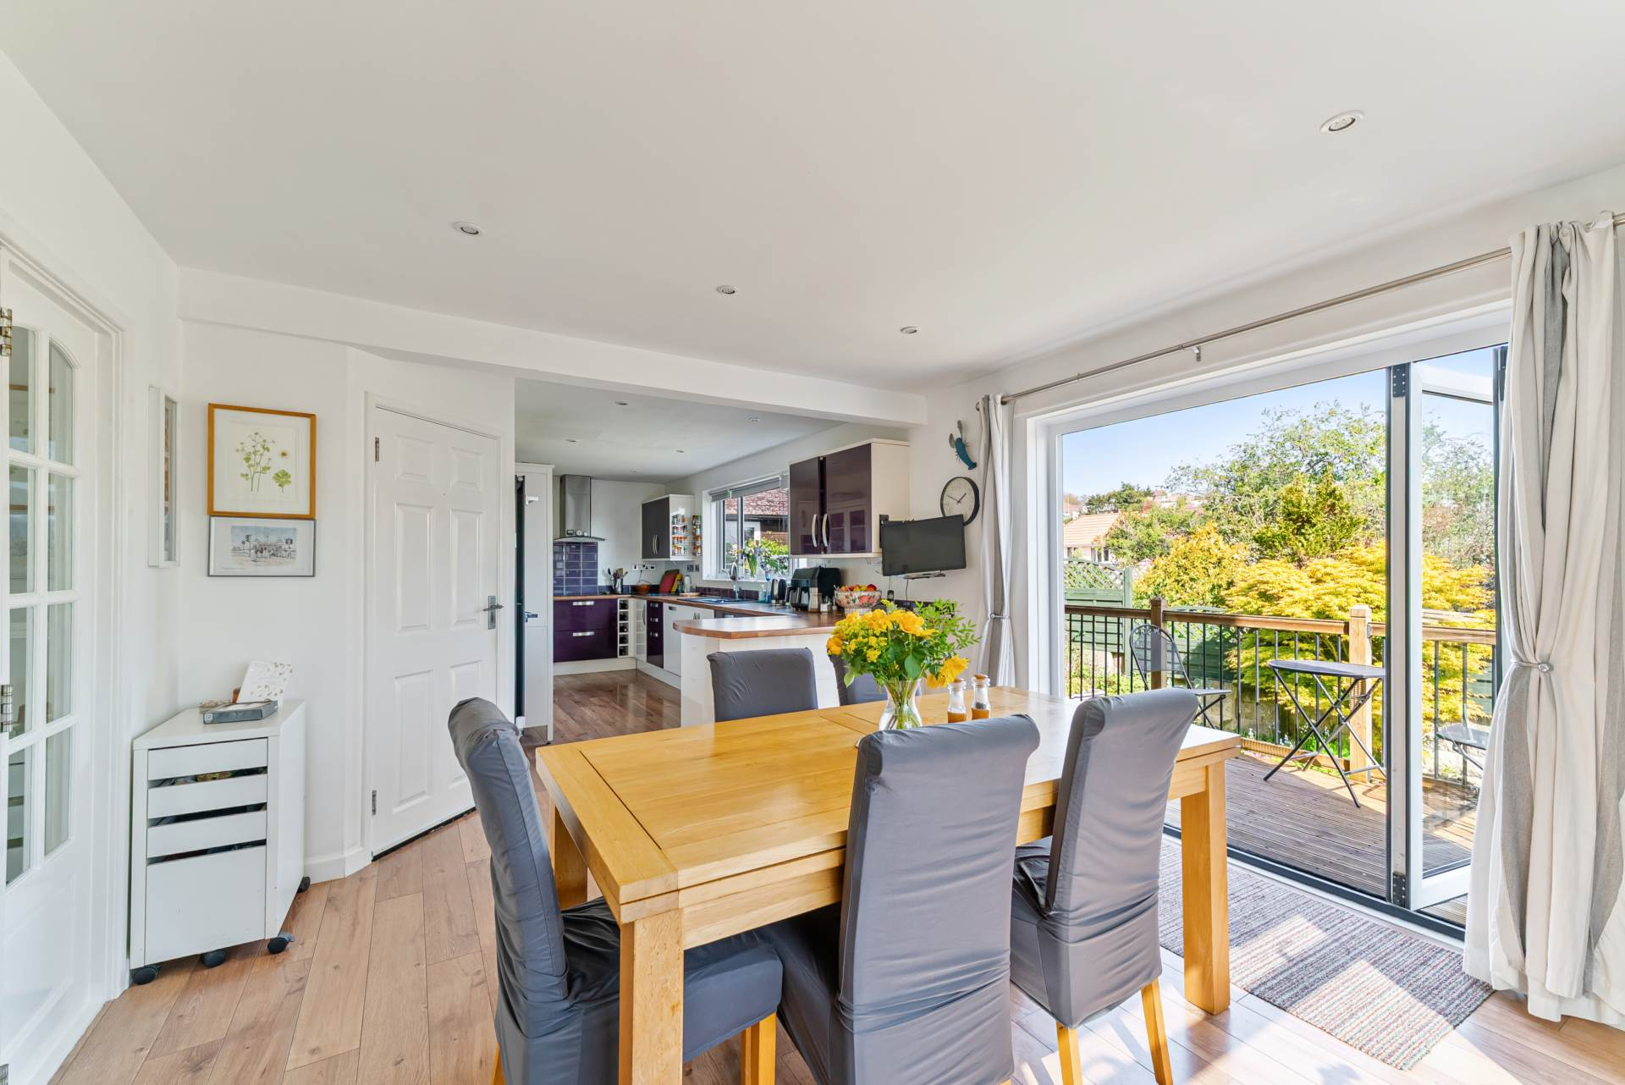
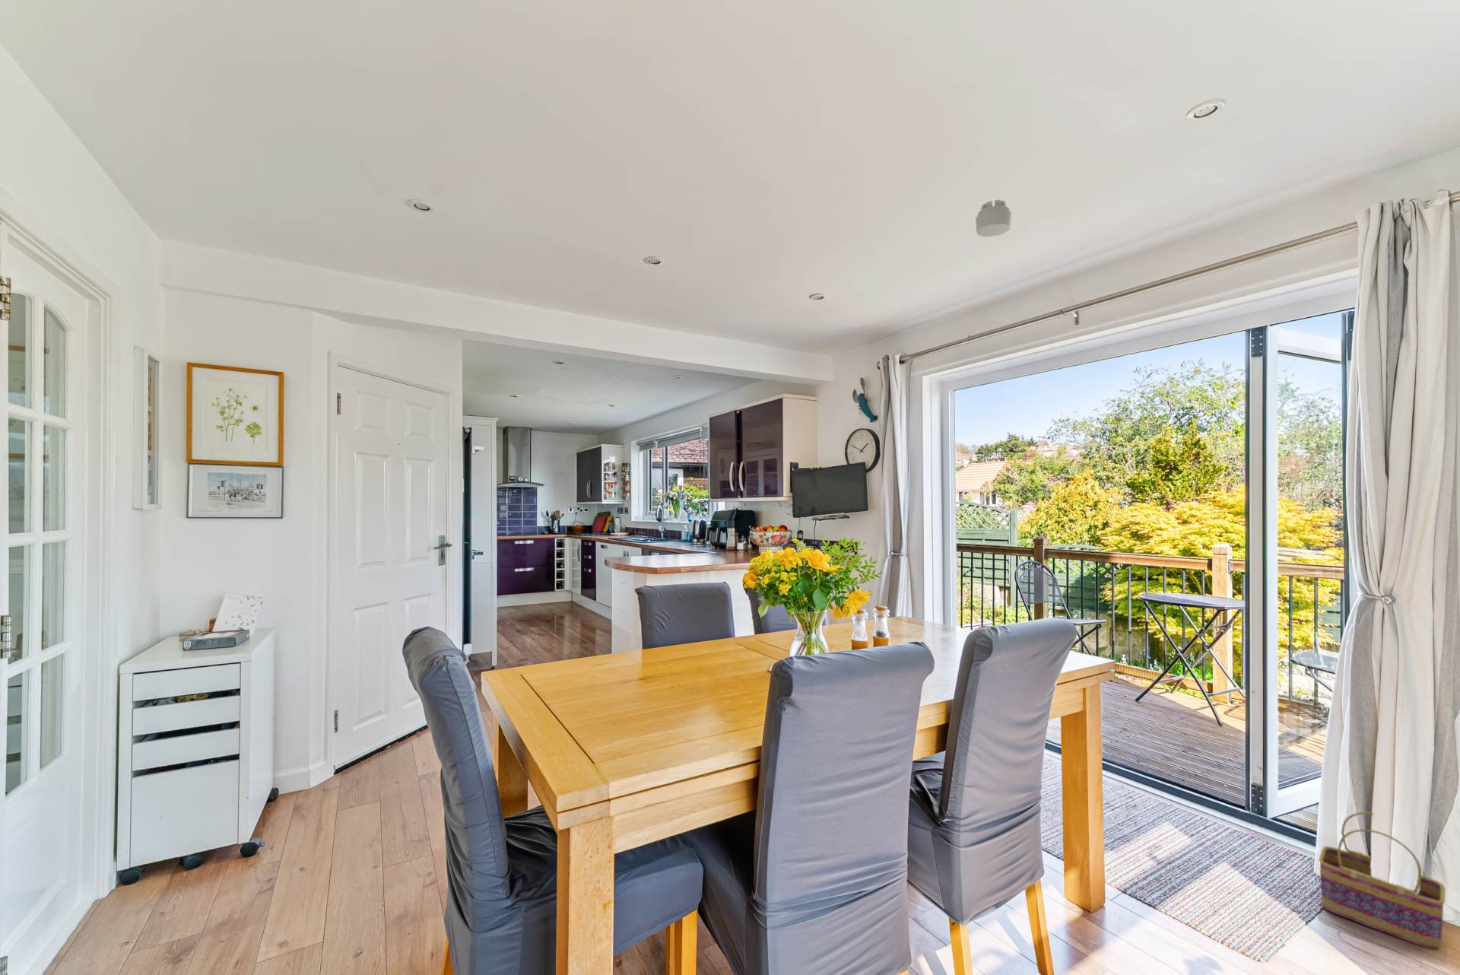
+ smoke detector (993, 218)
+ basket (1378, 878)
